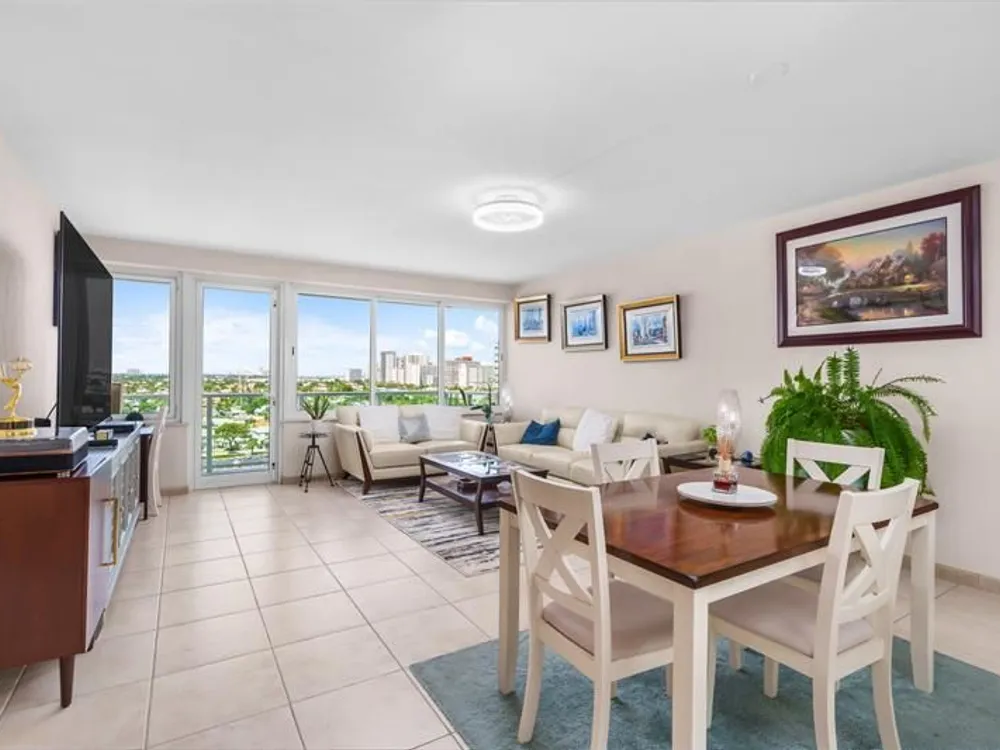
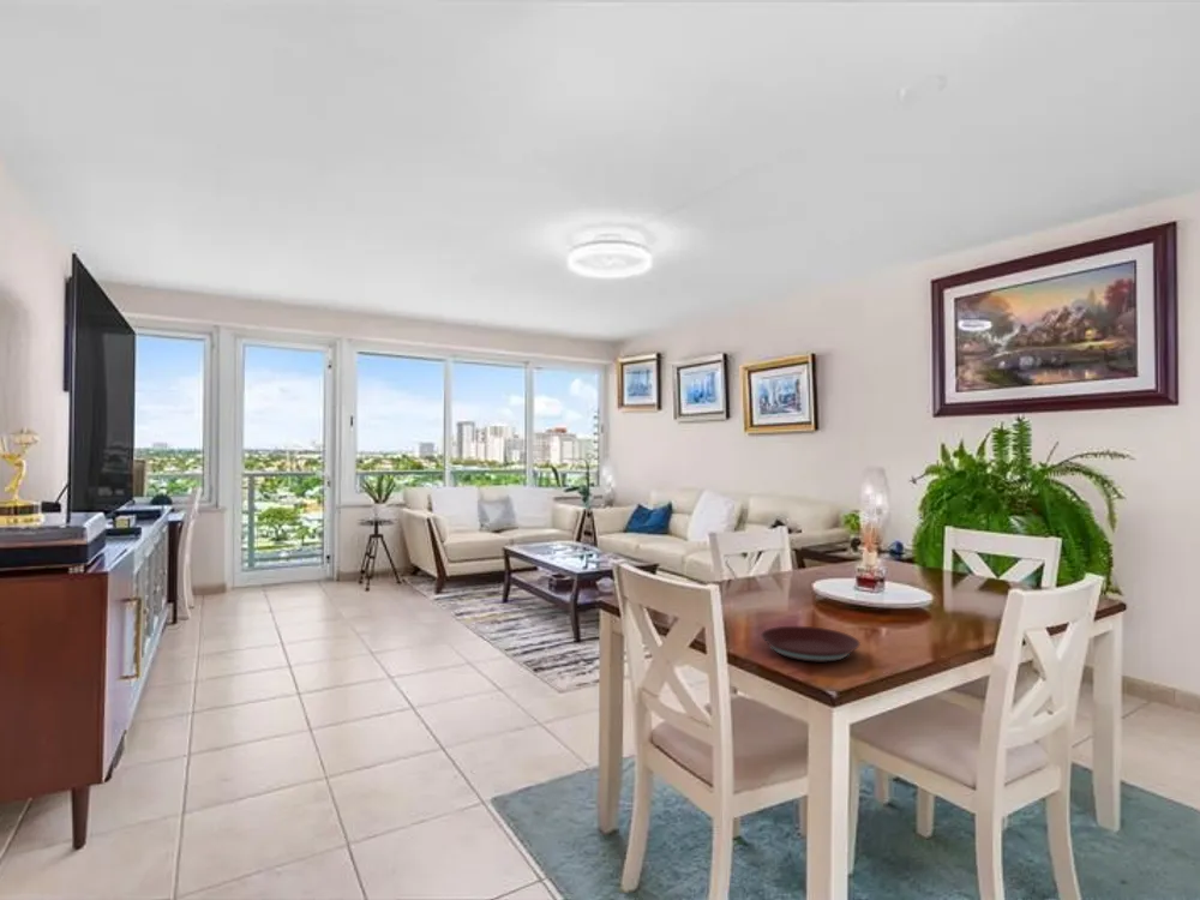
+ plate (809, 644)
